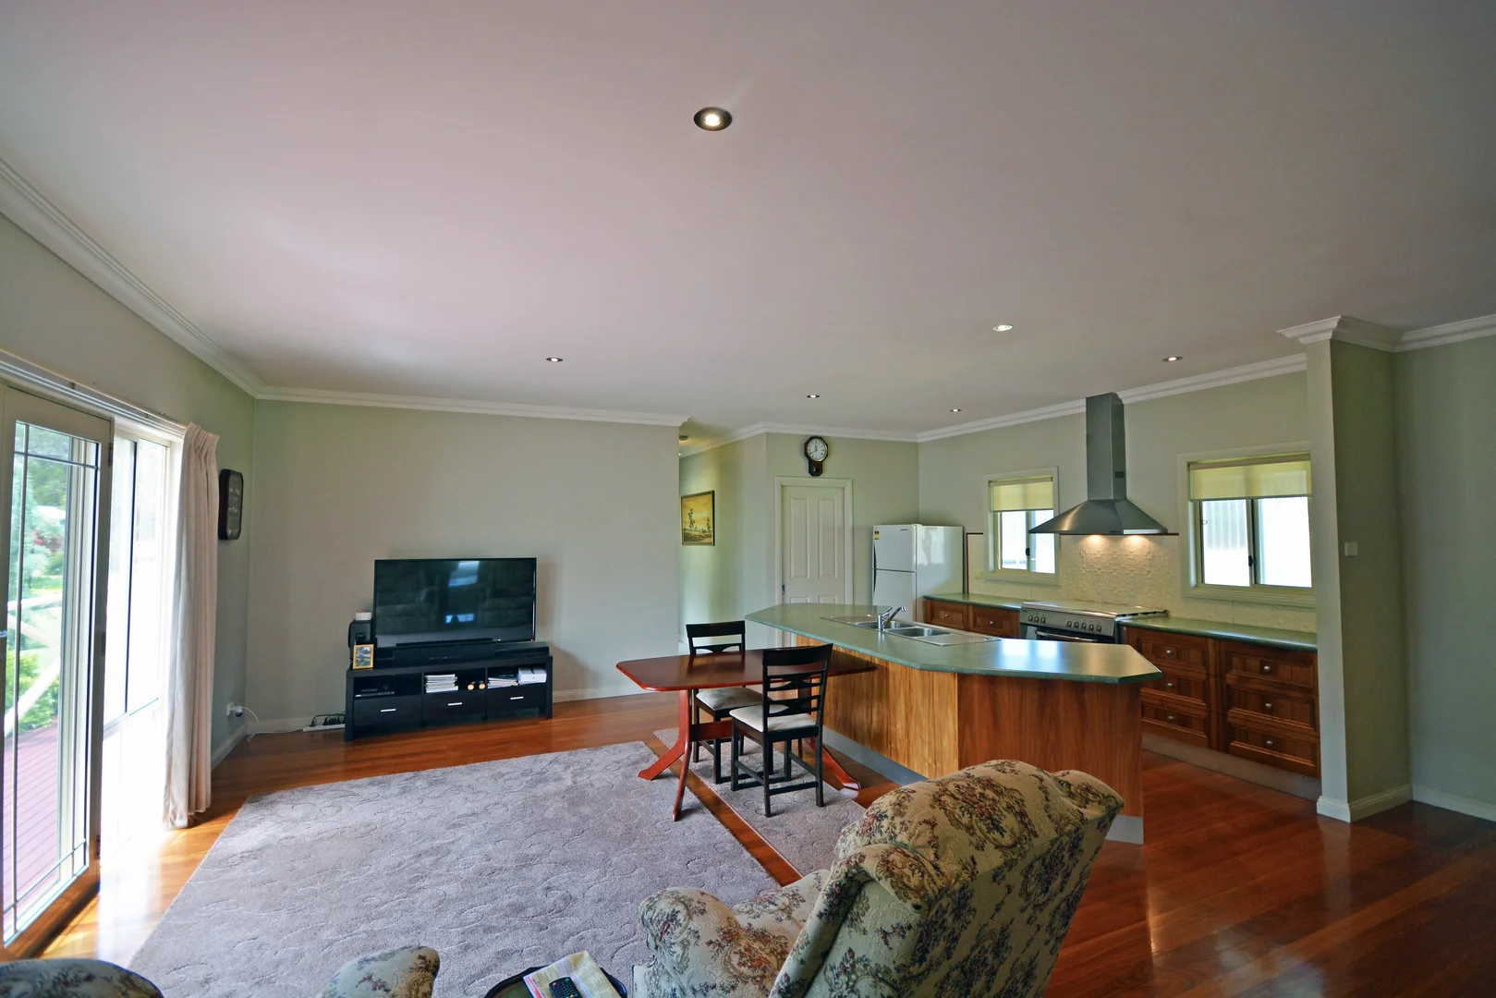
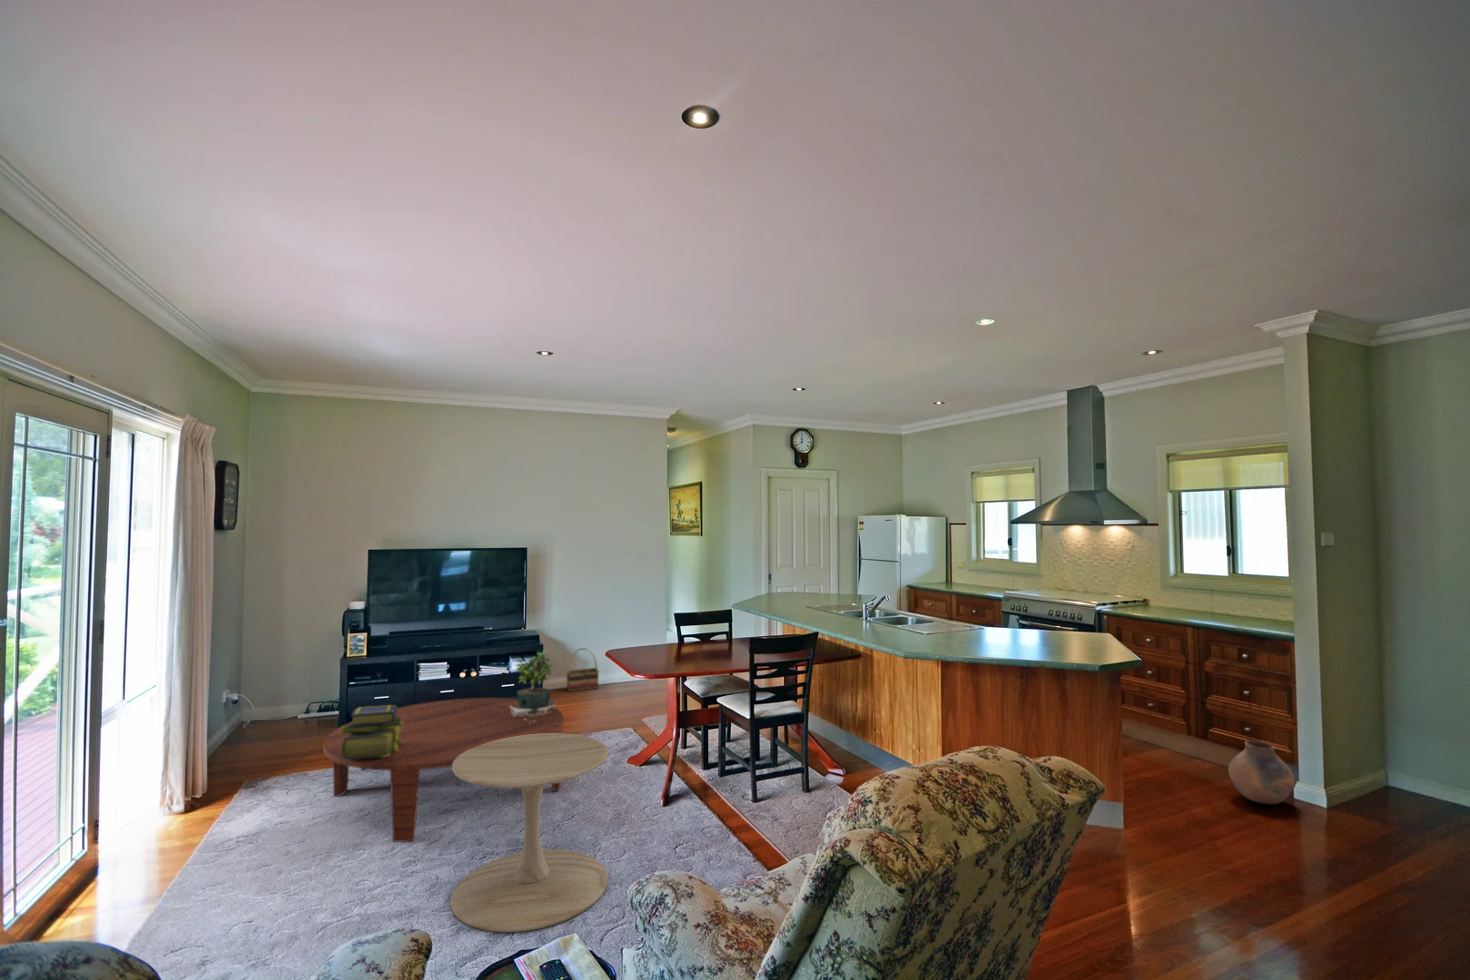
+ basket (582, 668)
+ coffee table (450, 758)
+ side table (532, 821)
+ stack of books (372, 728)
+ vase (1260, 772)
+ potted plant (535, 681)
